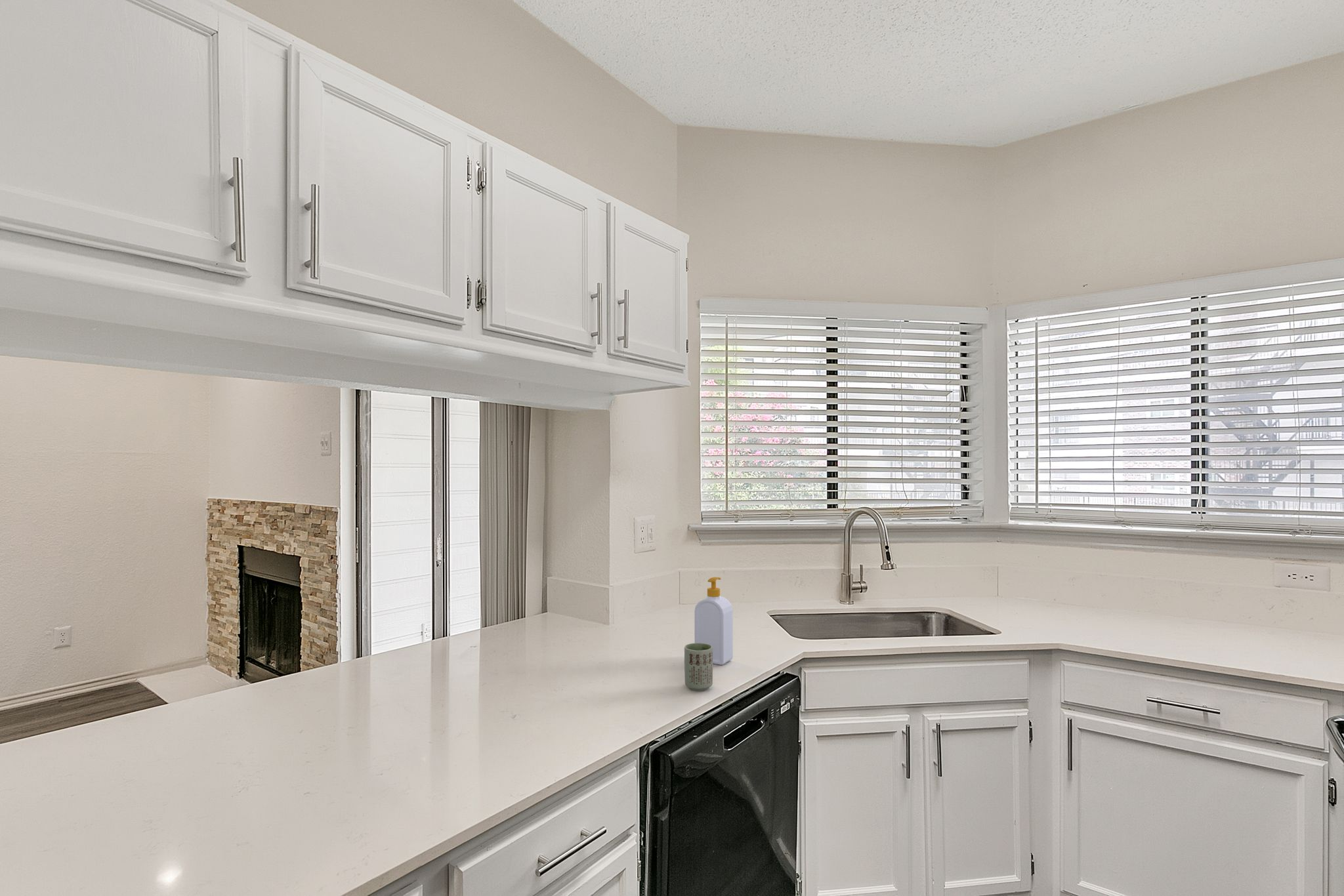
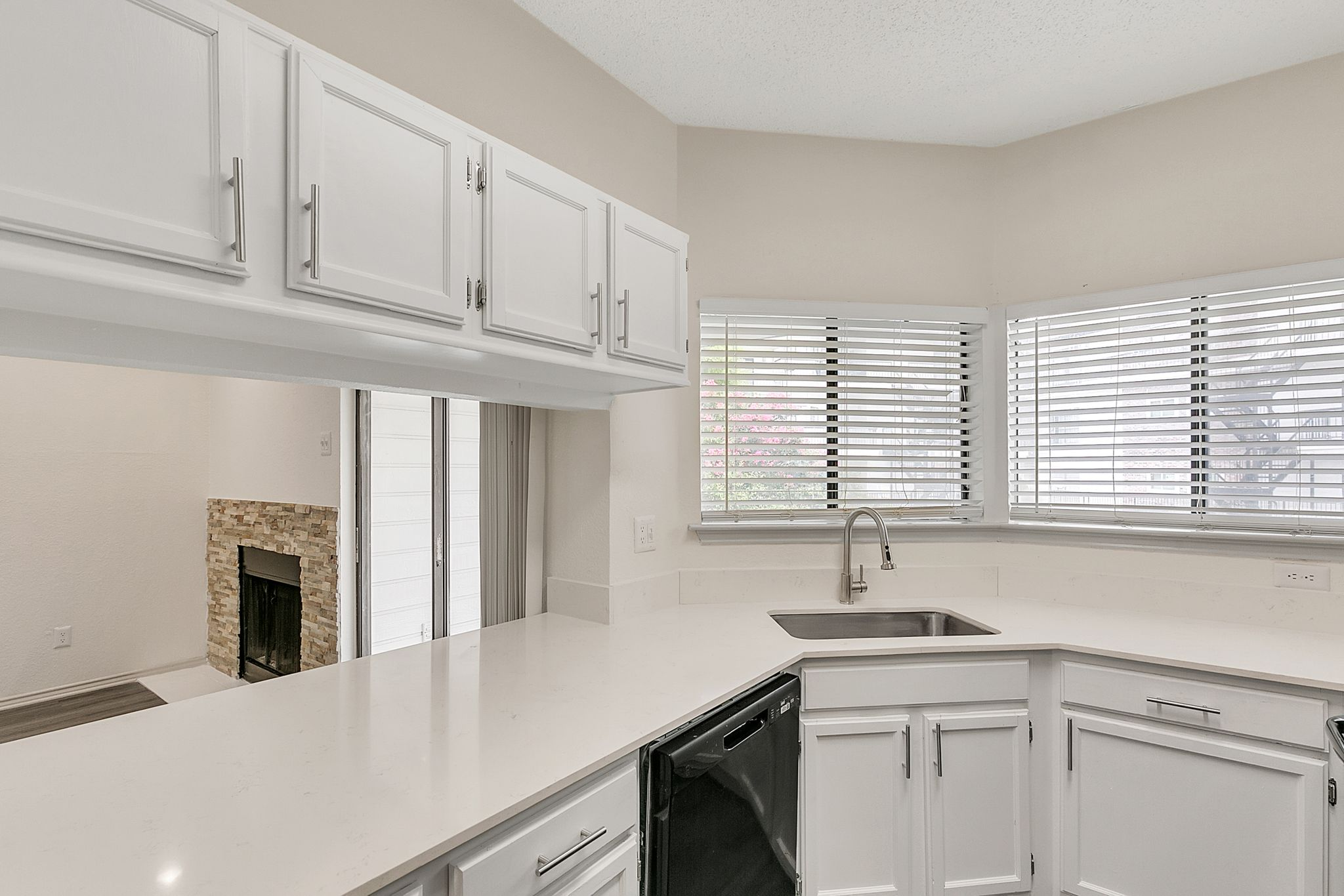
- soap bottle (714, 619)
- cup (698, 666)
